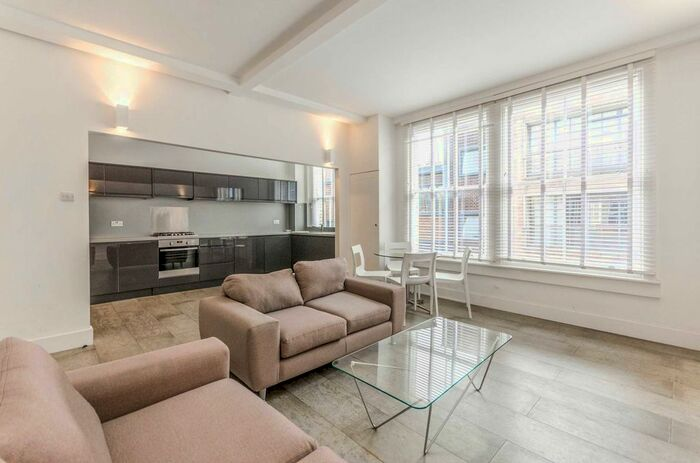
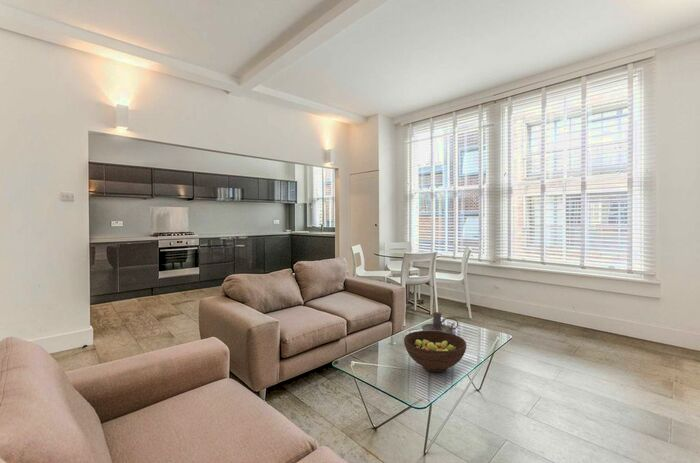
+ fruit bowl (434, 353)
+ candle holder (440, 323)
